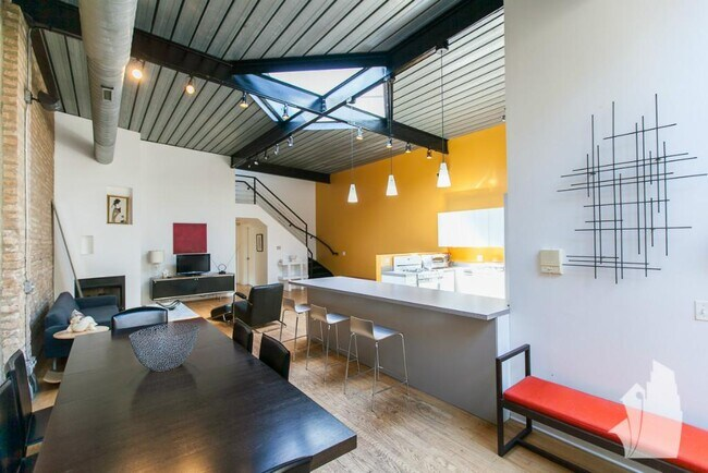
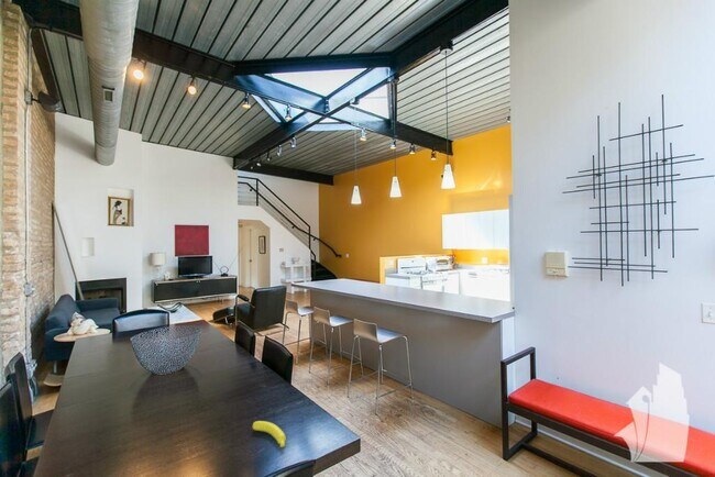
+ banana (271, 432)
